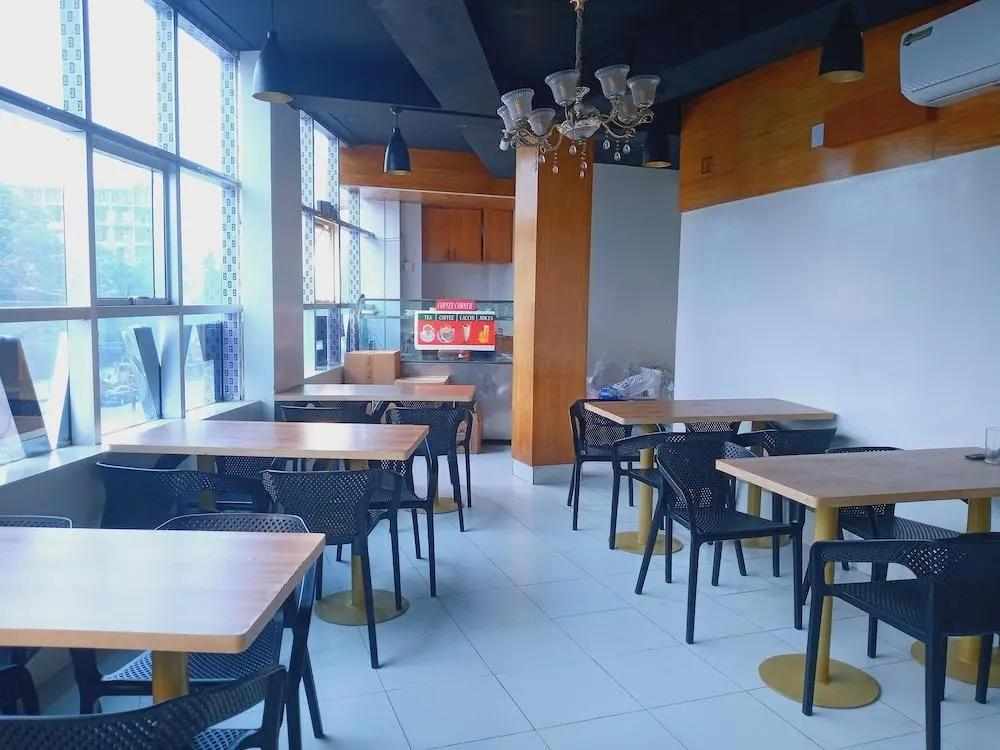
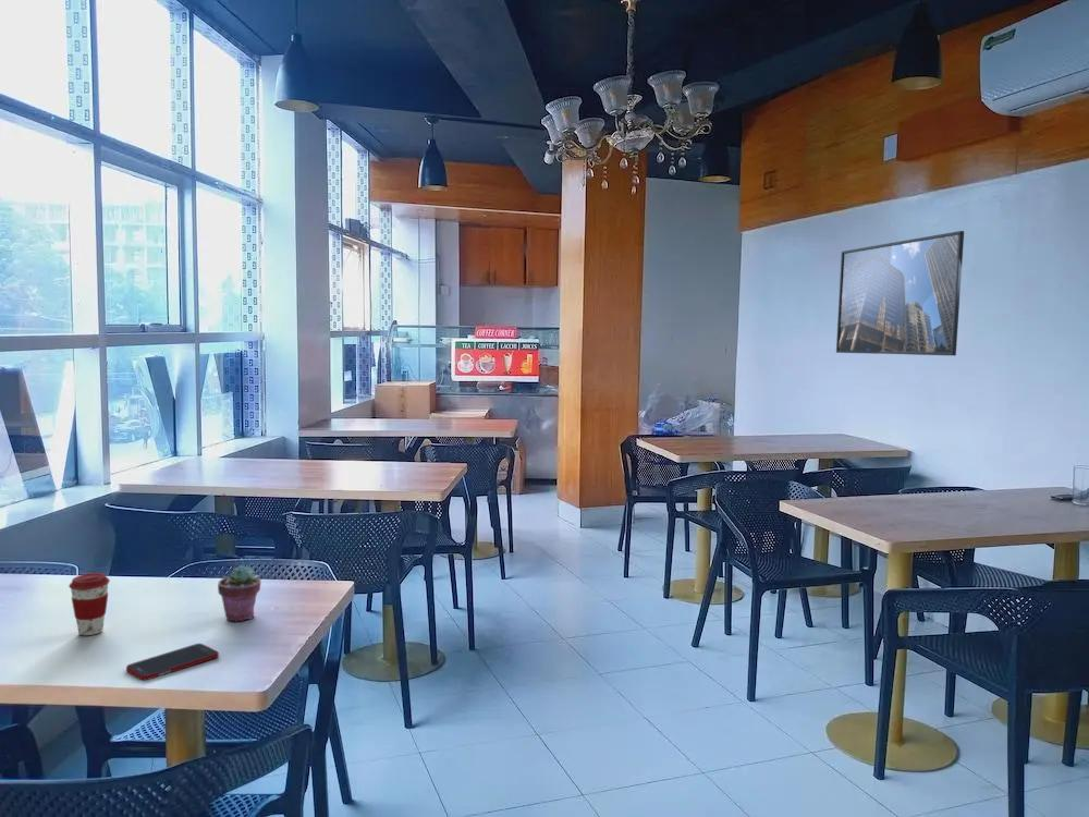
+ potted succulent (240, 590)
+ coffee cup (89, 603)
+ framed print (893, 298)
+ cell phone (173, 661)
